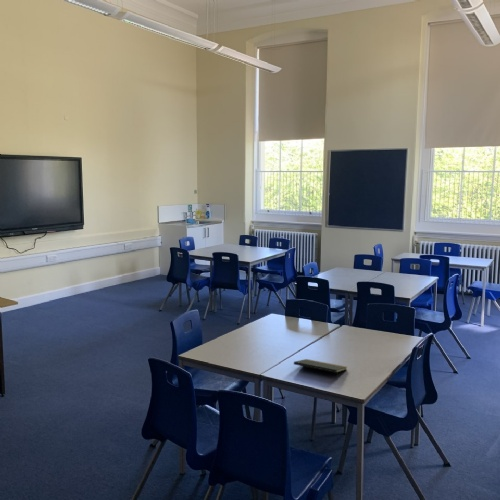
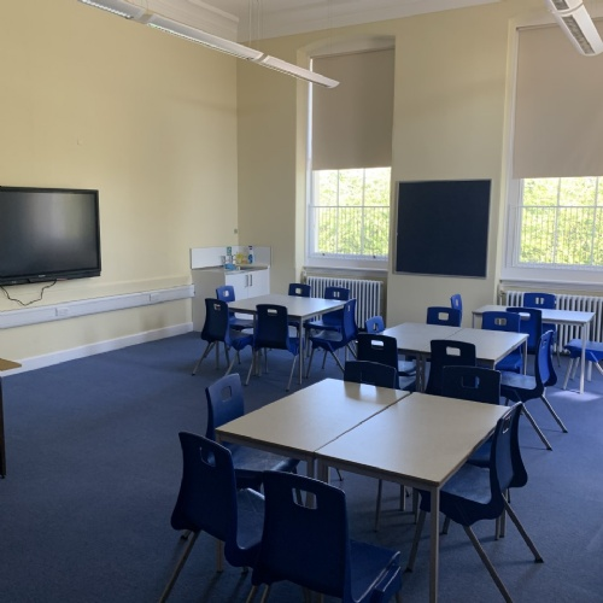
- notepad (320, 365)
